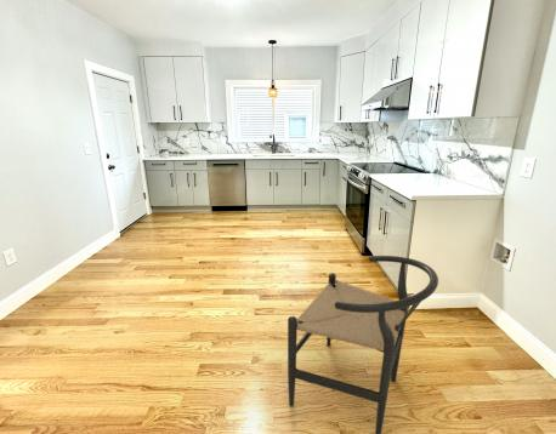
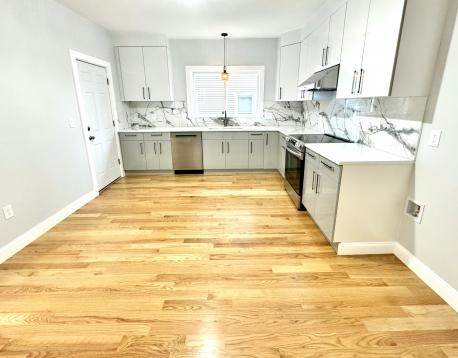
- chair (362, 332)
